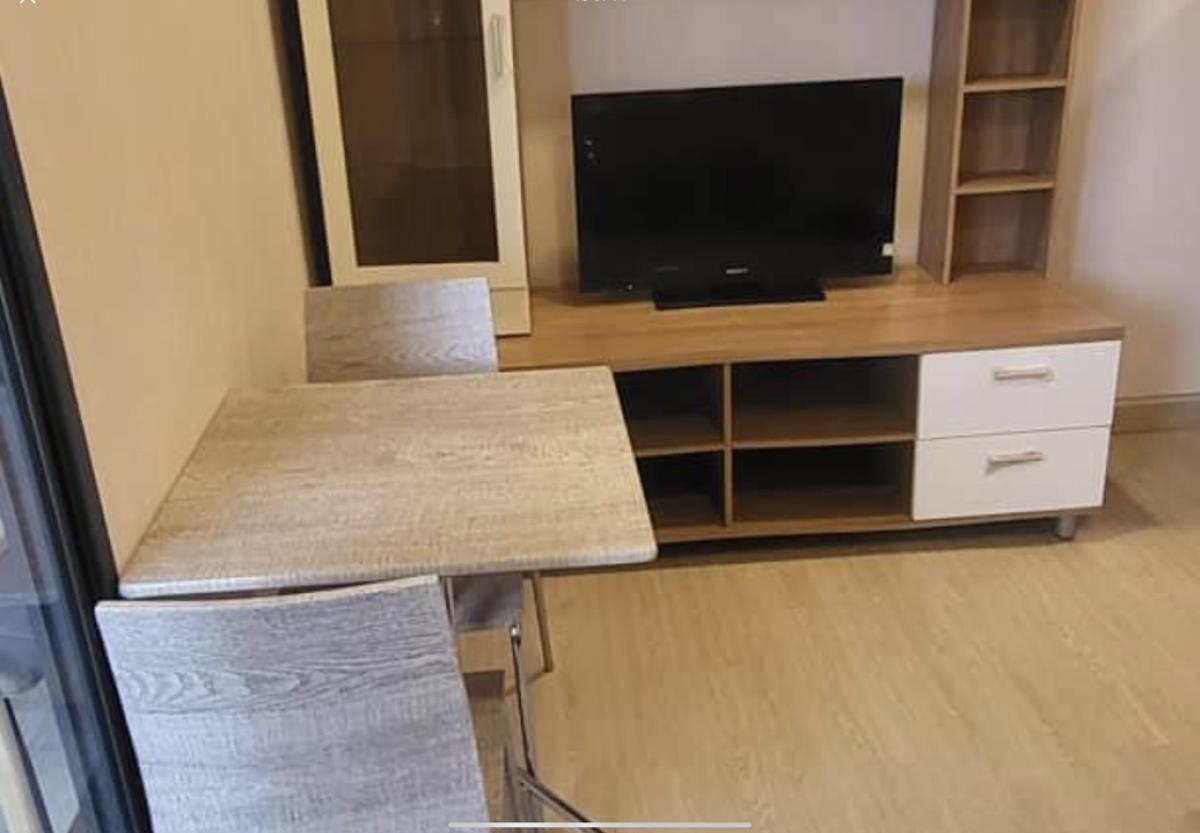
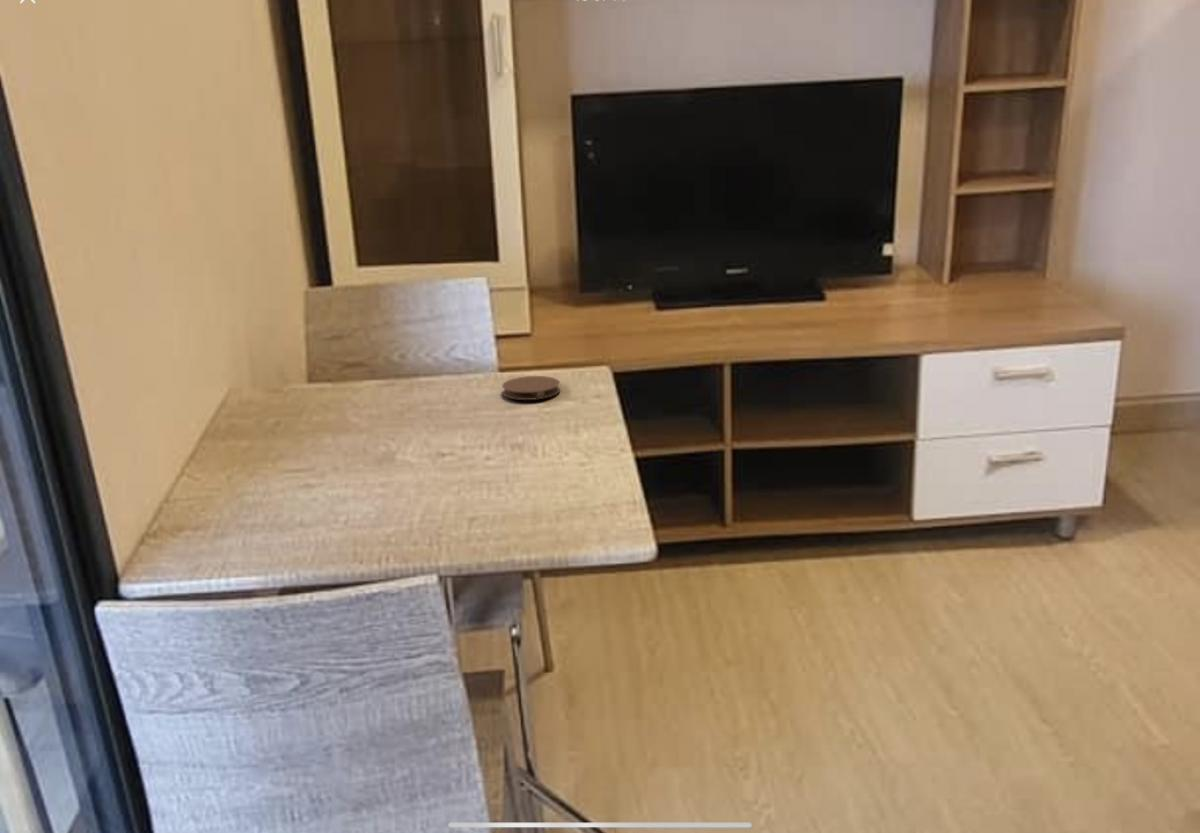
+ coaster (531, 387)
